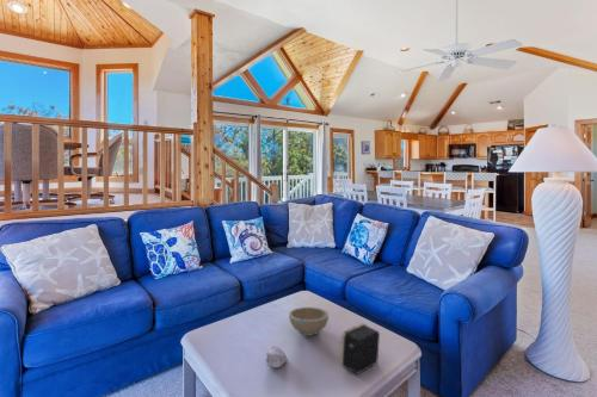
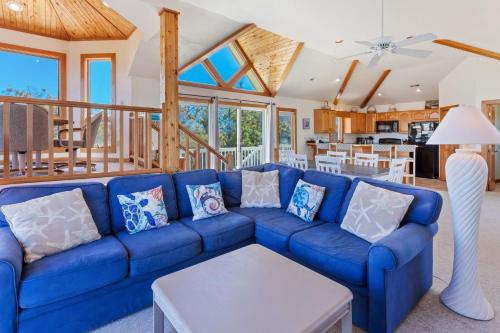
- seashell (276, 355)
- bowl (308, 323)
- speaker (359, 347)
